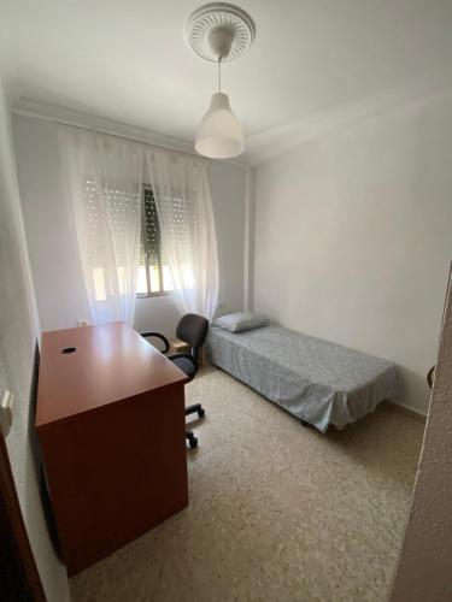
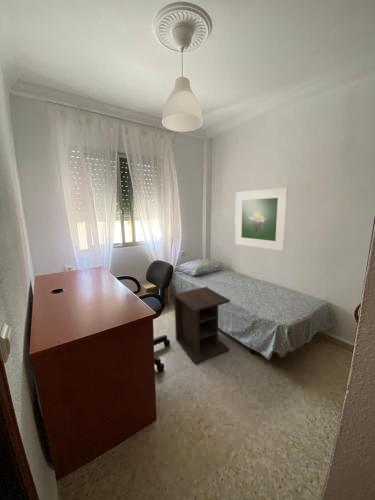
+ nightstand (201, 321)
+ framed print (258, 219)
